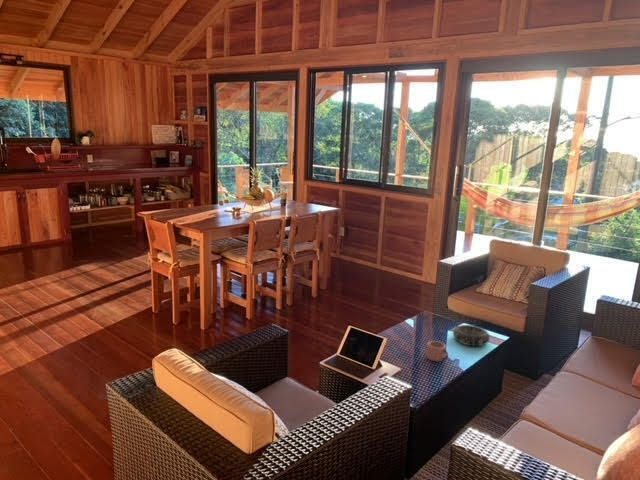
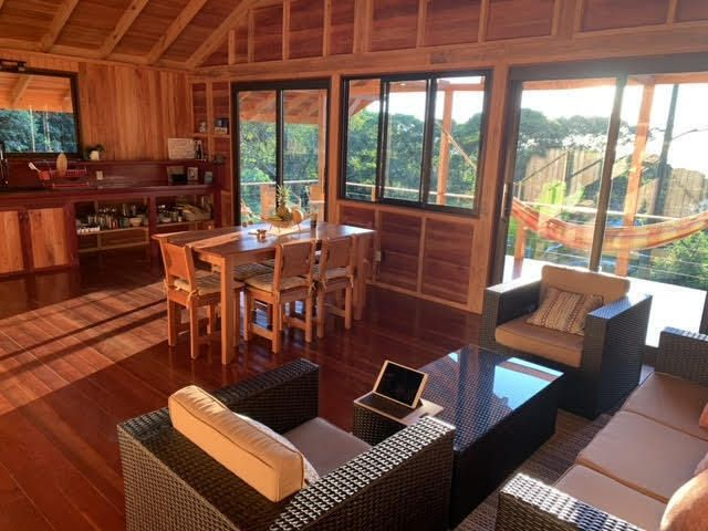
- decorative bowl (471, 335)
- mug (438, 352)
